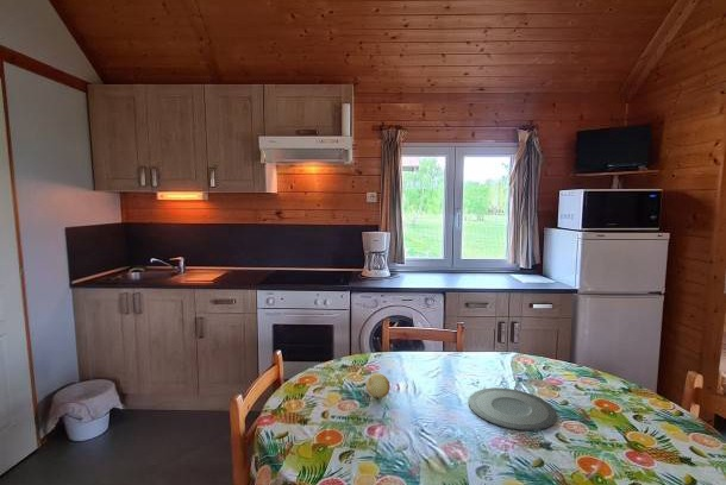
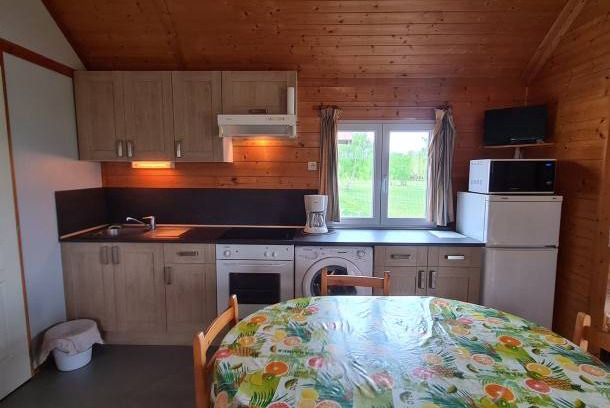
- fruit (377, 385)
- plate (511, 407)
